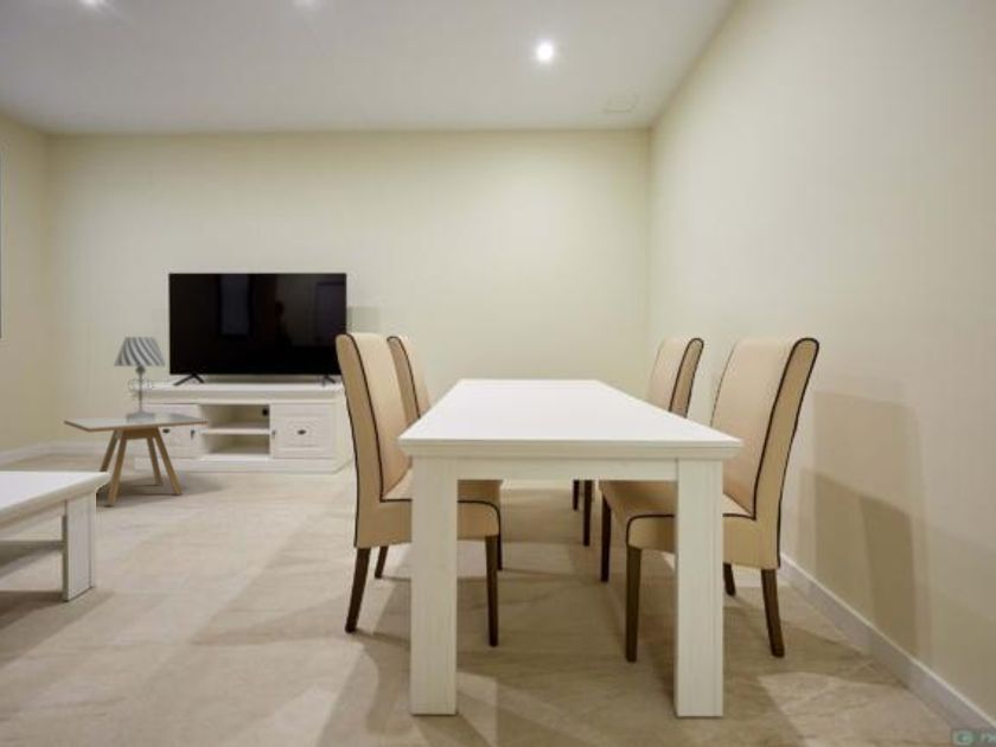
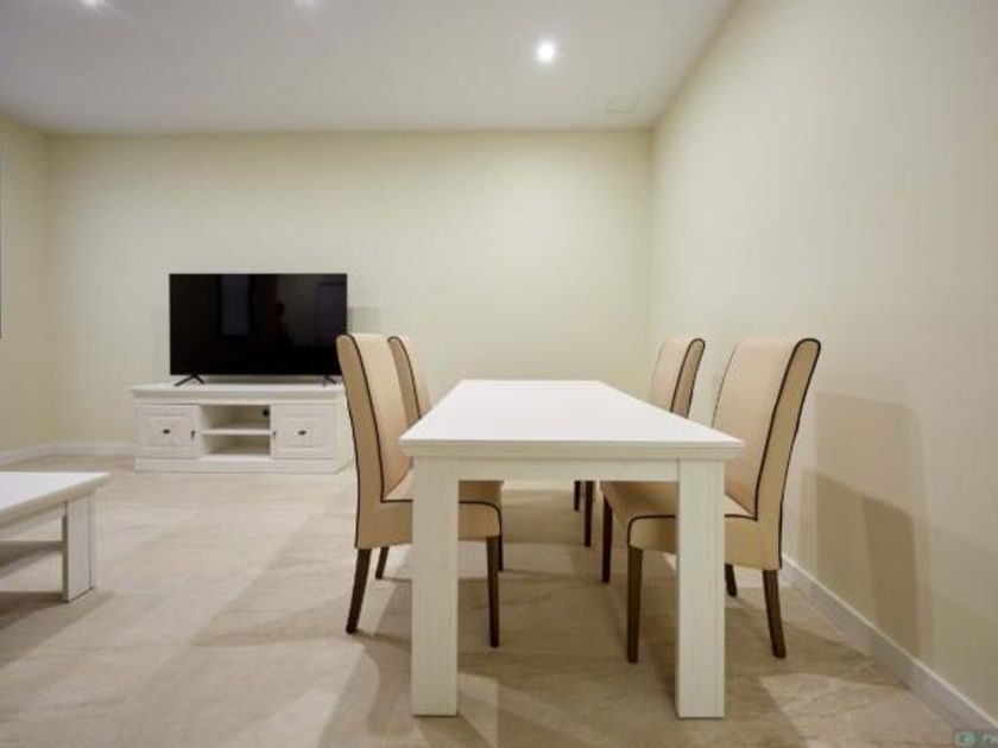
- table lamp (140, 377)
- side table (123, 456)
